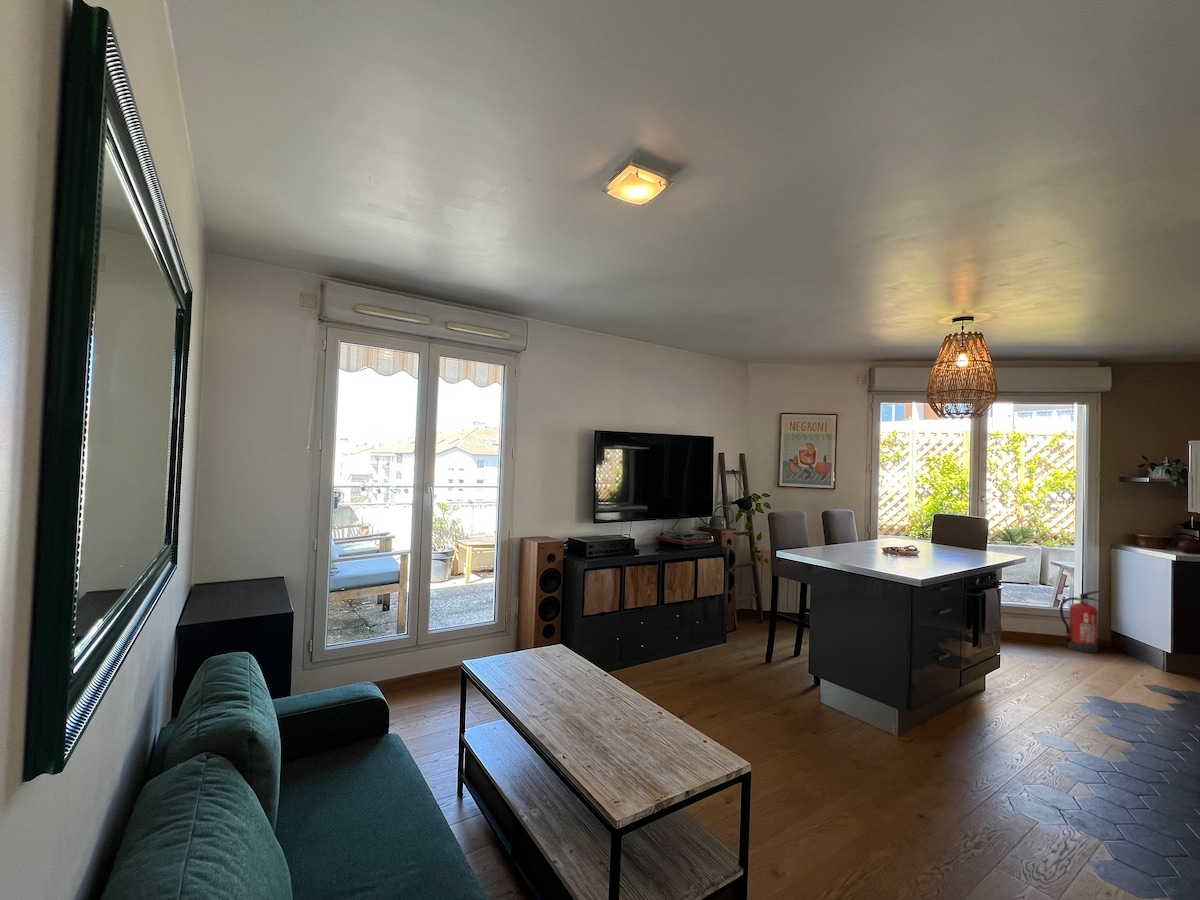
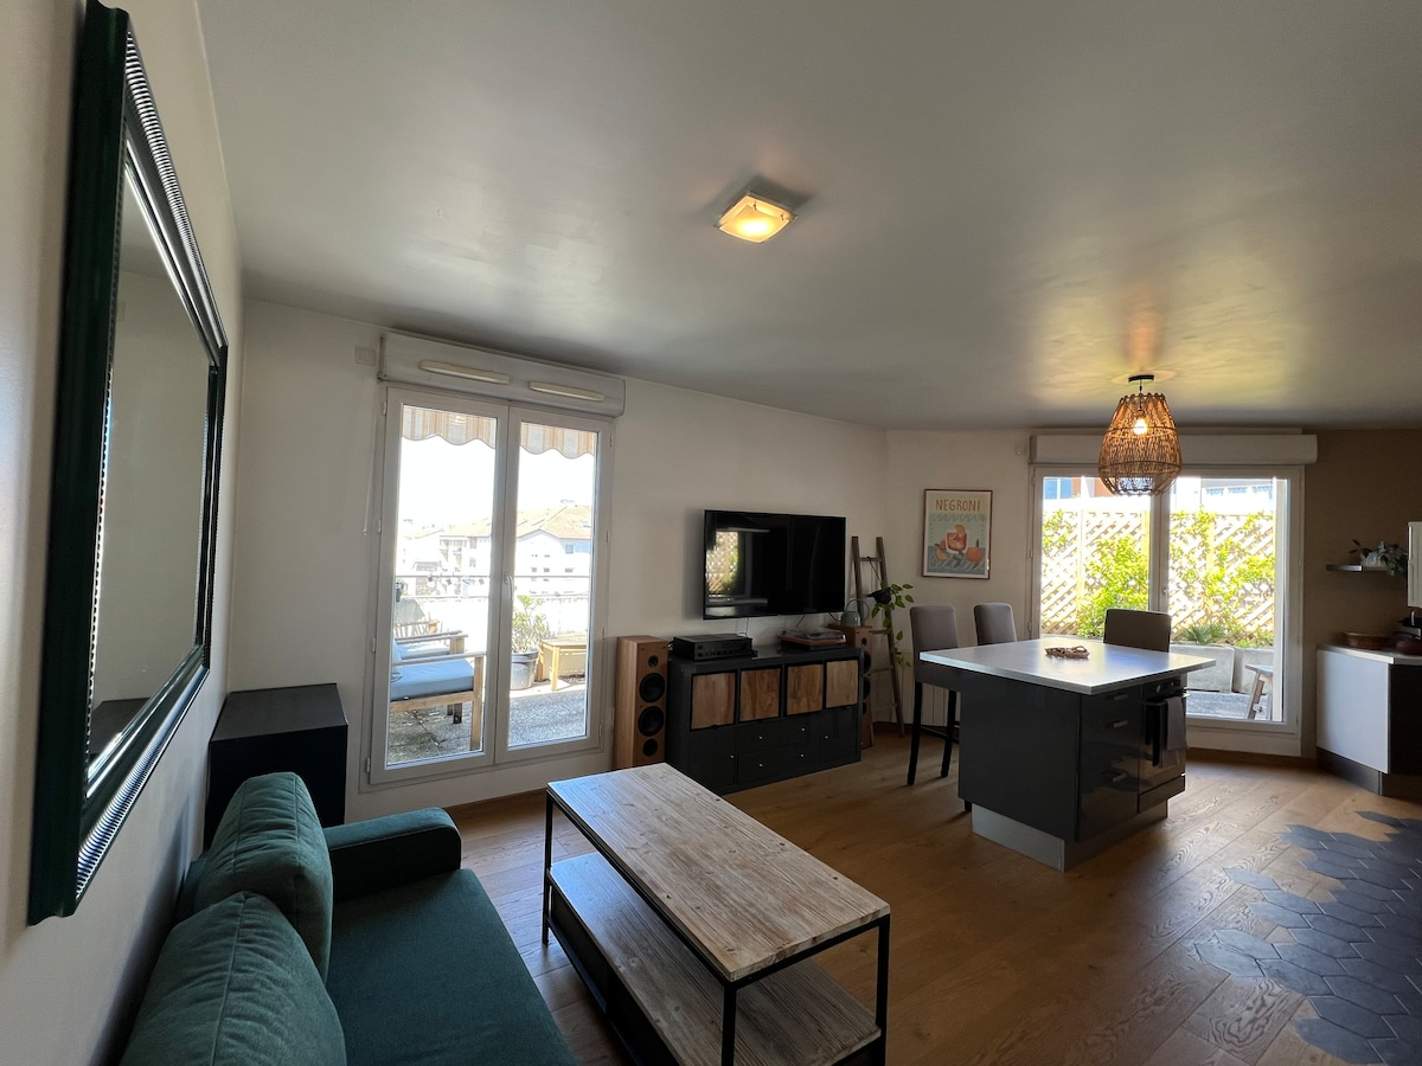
- fire extinguisher (1079, 619)
